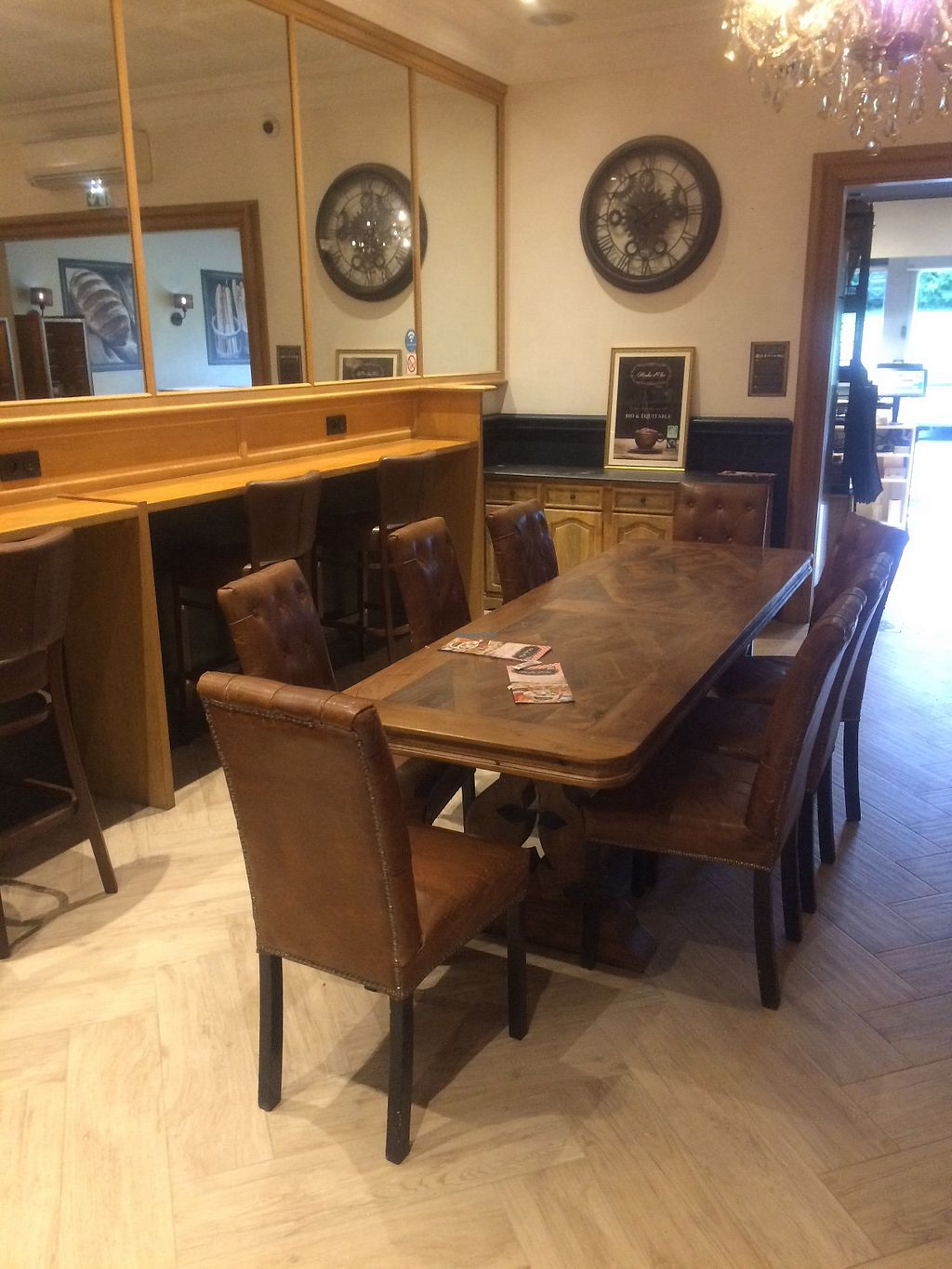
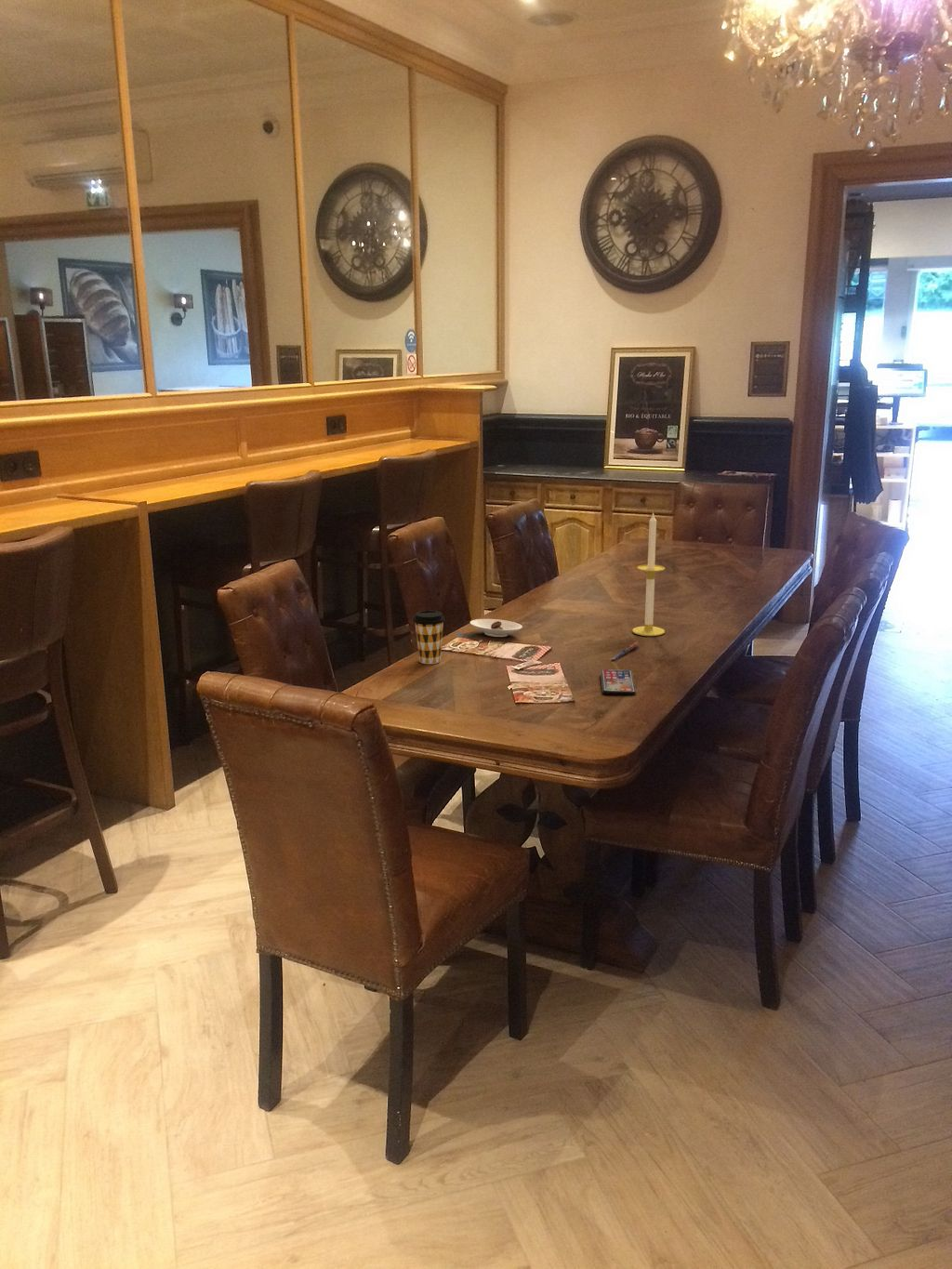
+ smartphone (617, 681)
+ pen (625, 650)
+ saucer (496, 628)
+ candle (651, 573)
+ coffee cup (429, 637)
